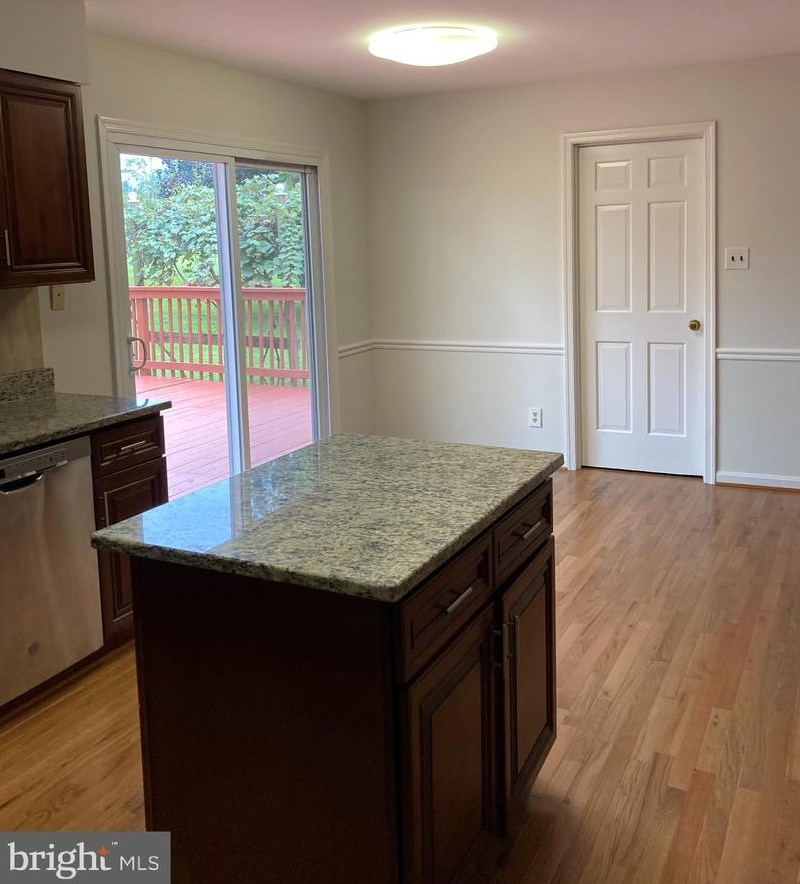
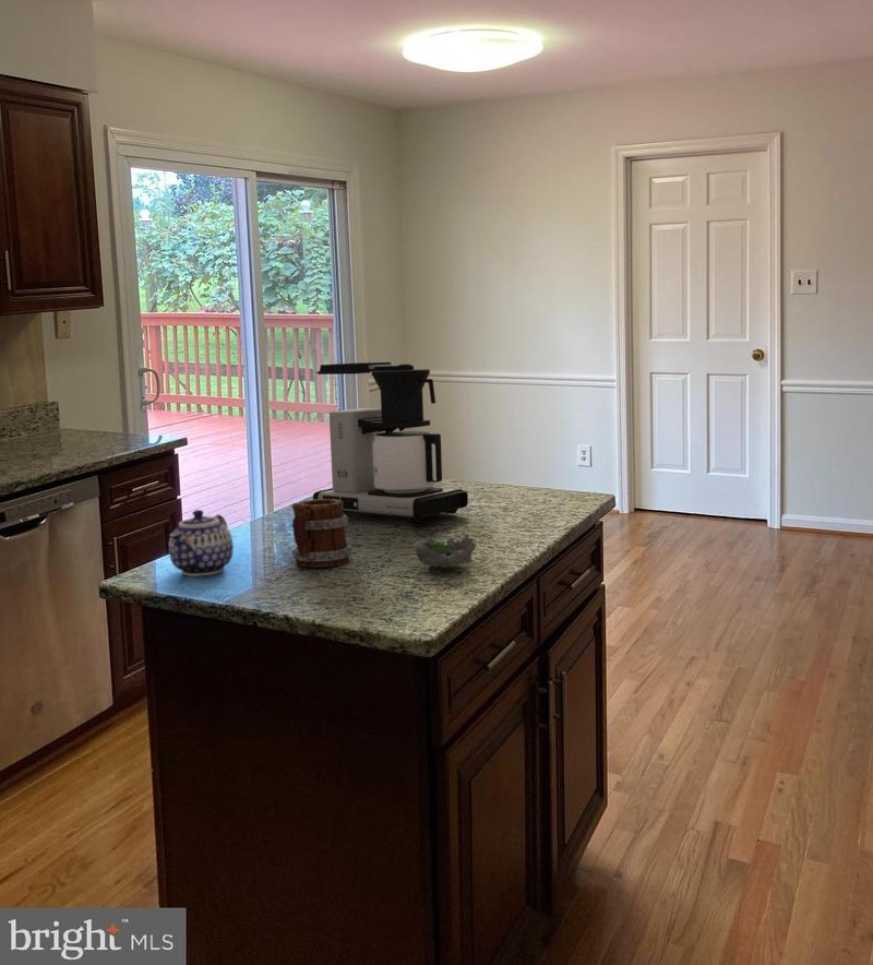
+ flower (443, 552)
+ coffee maker (386, 438)
+ mug (316, 531)
+ teapot (200, 540)
